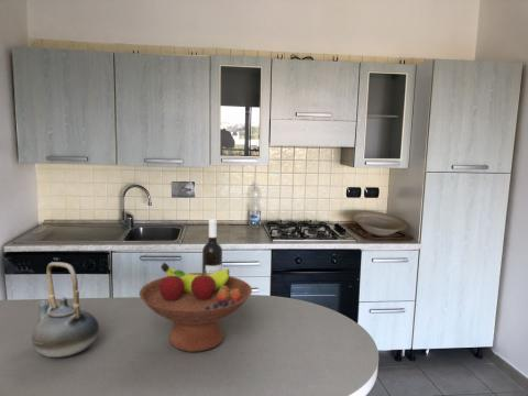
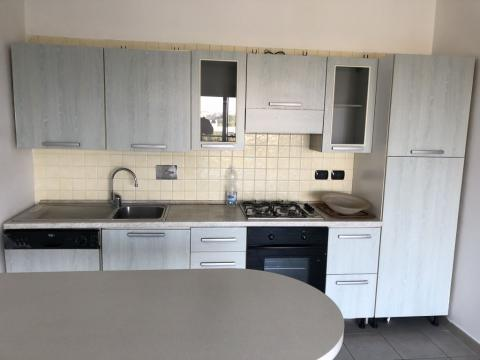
- teapot (59, 306)
- wine bottle (212, 261)
- fruit bowl (196, 305)
